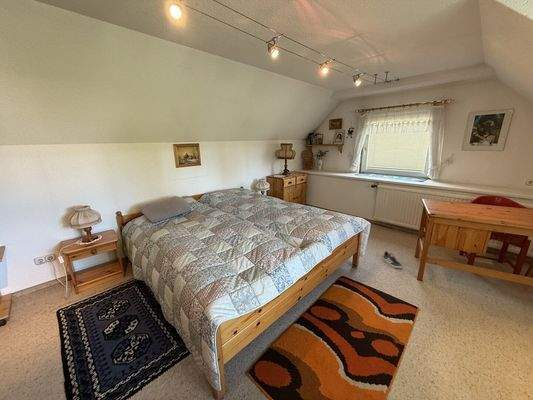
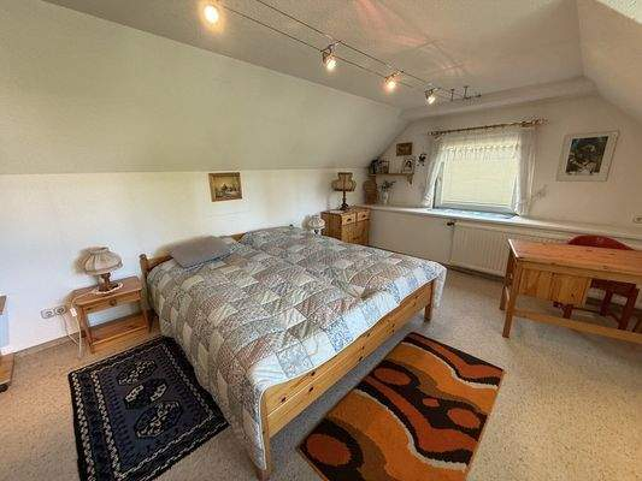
- sneaker (392, 259)
